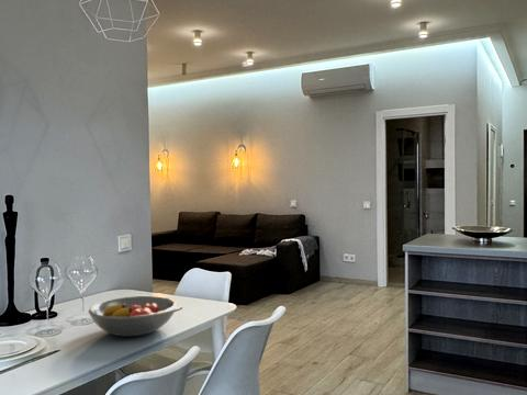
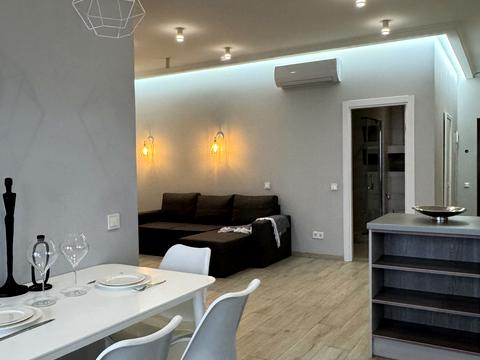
- fruit bowl (134, 315)
